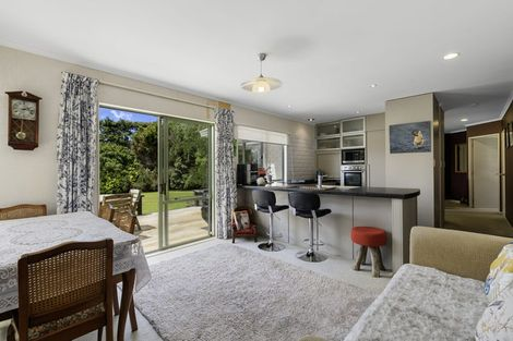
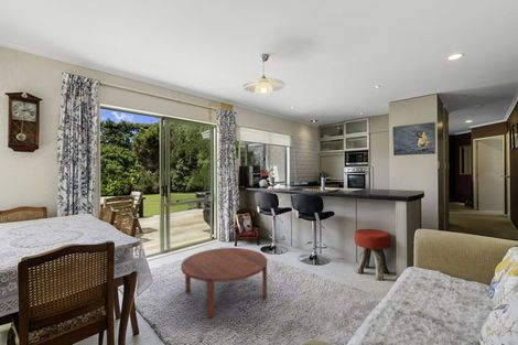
+ coffee table (225, 277)
